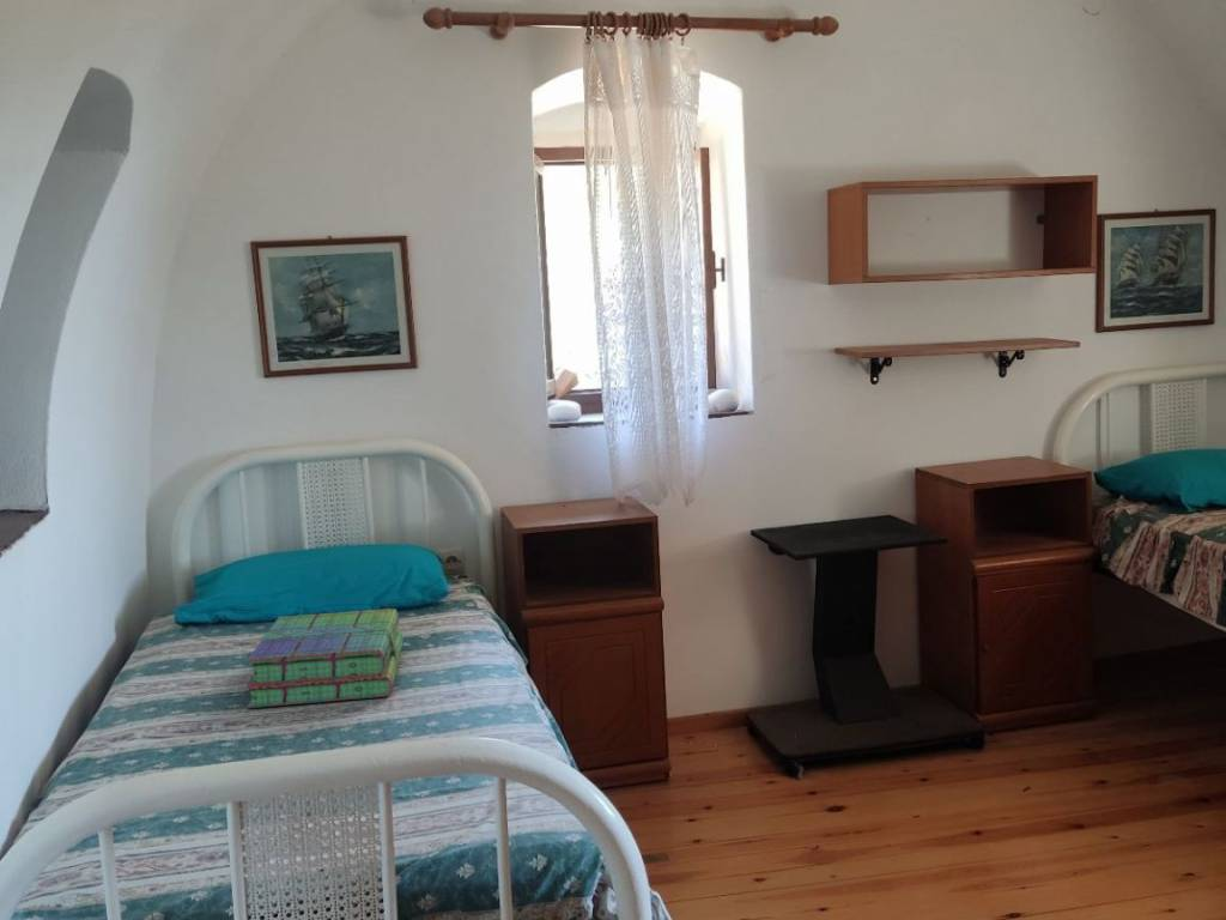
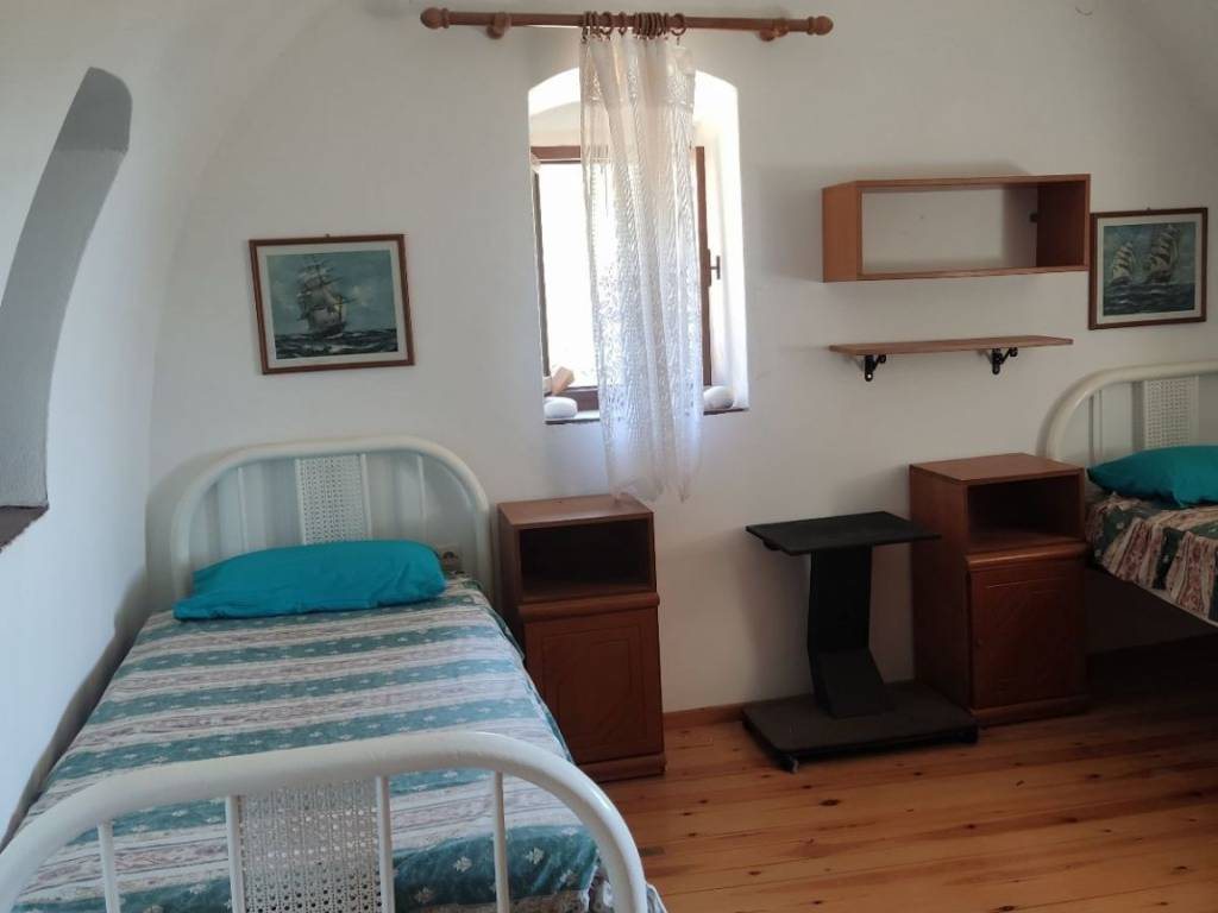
- stack of books (329, 653)
